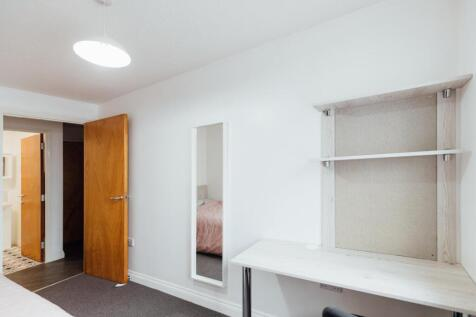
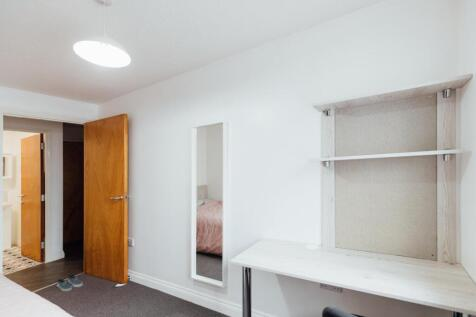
+ shoe (69, 282)
